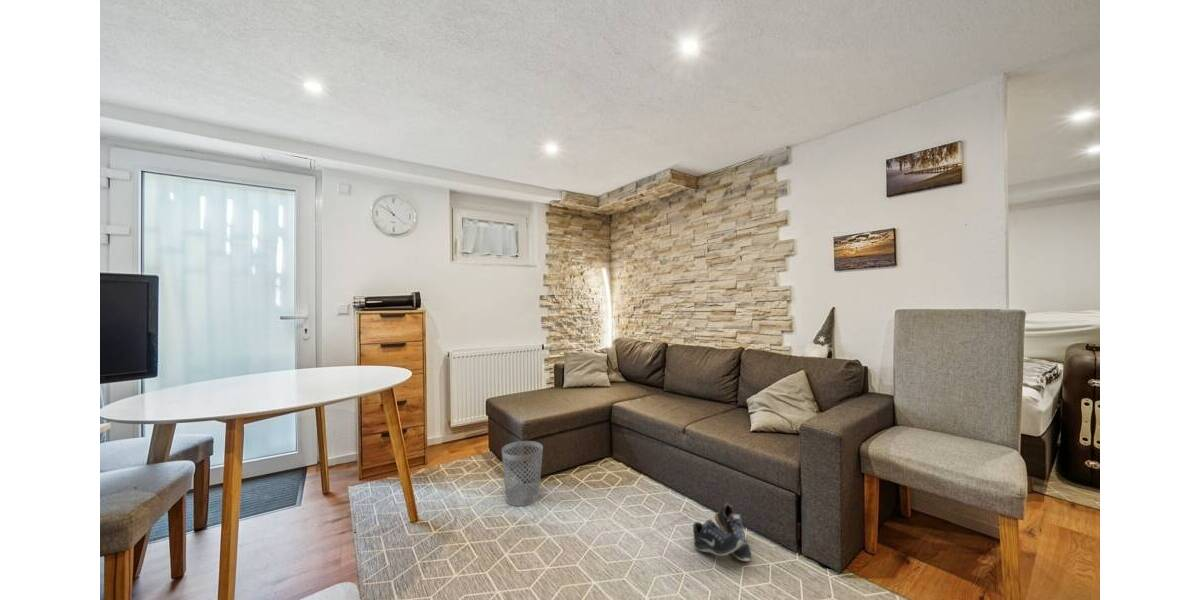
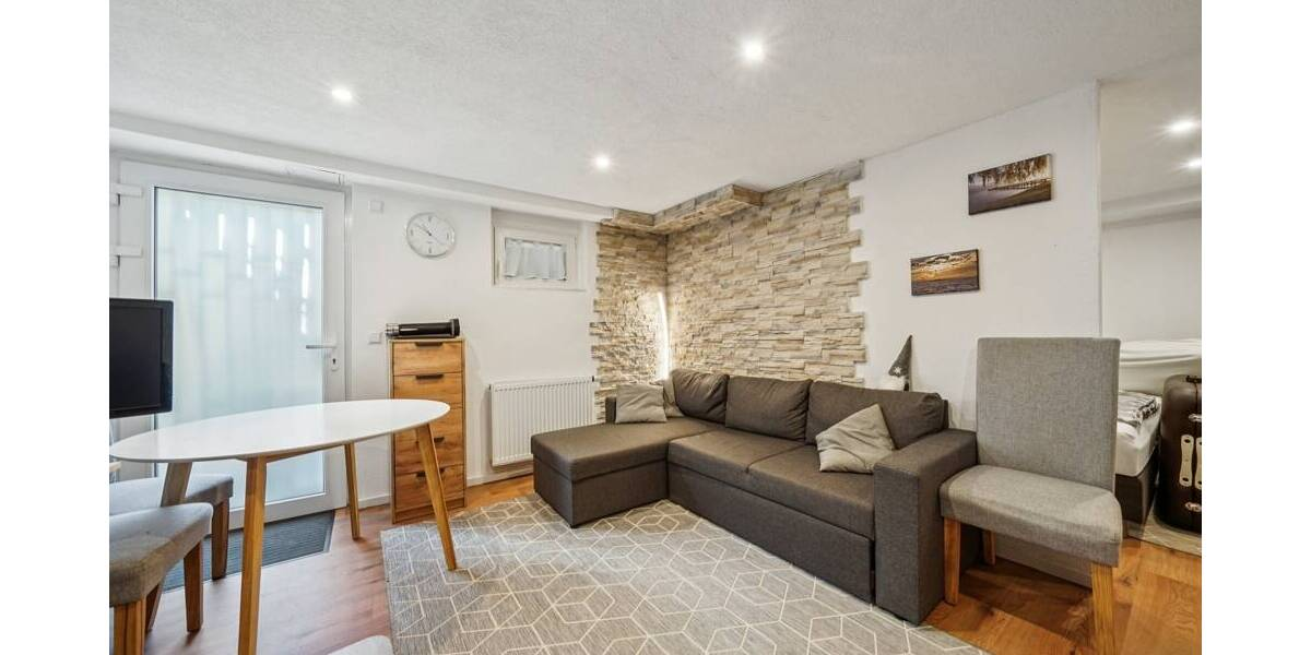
- shoe (727, 533)
- wastebasket (522, 472)
